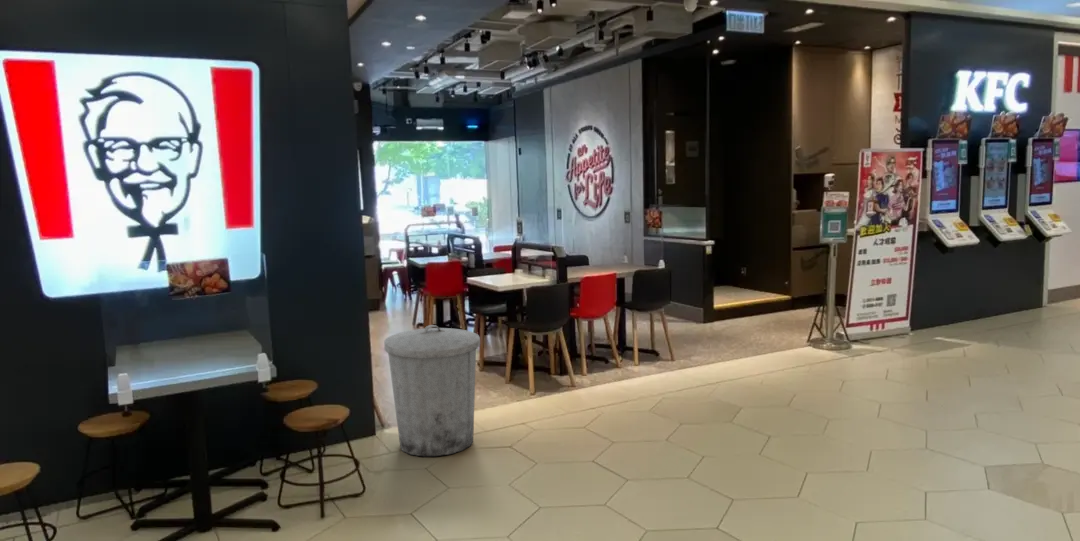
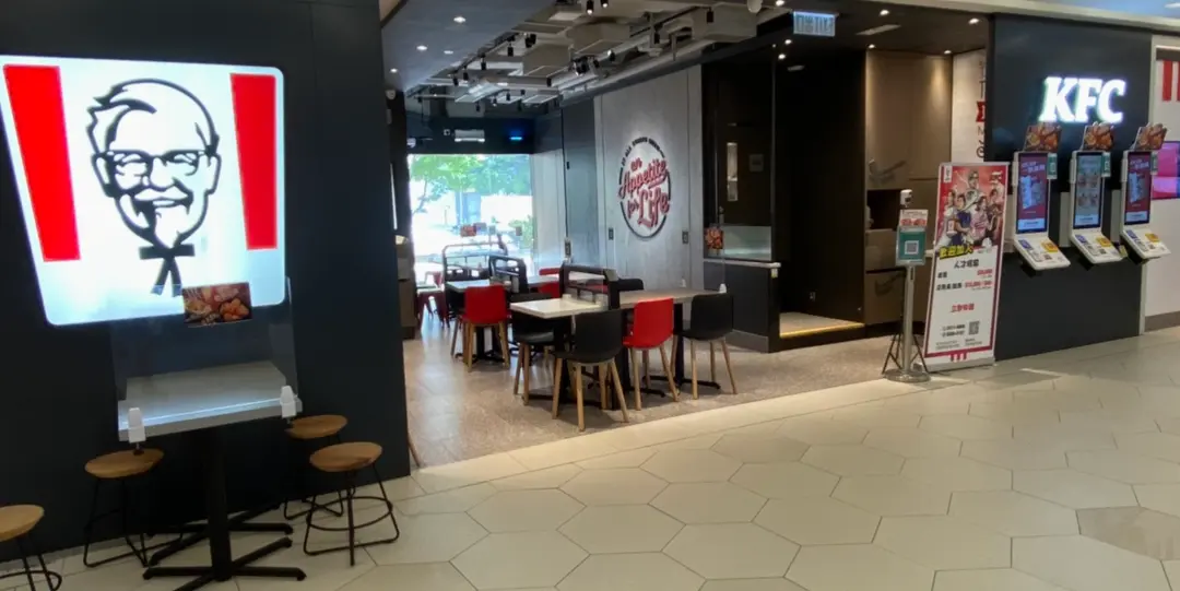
- trash can (434, 385)
